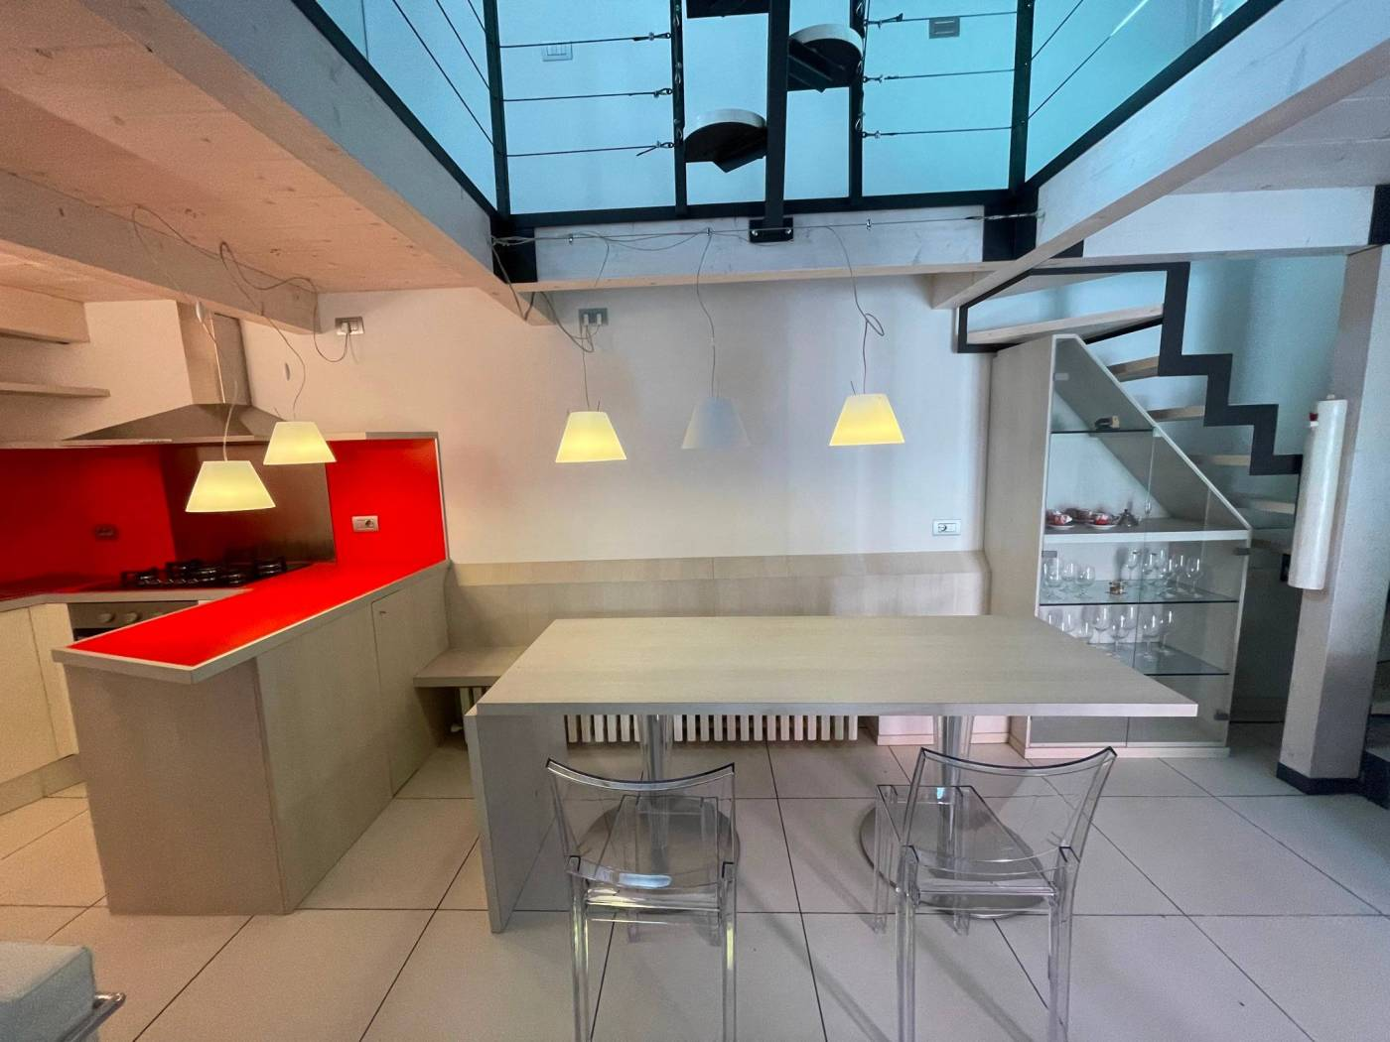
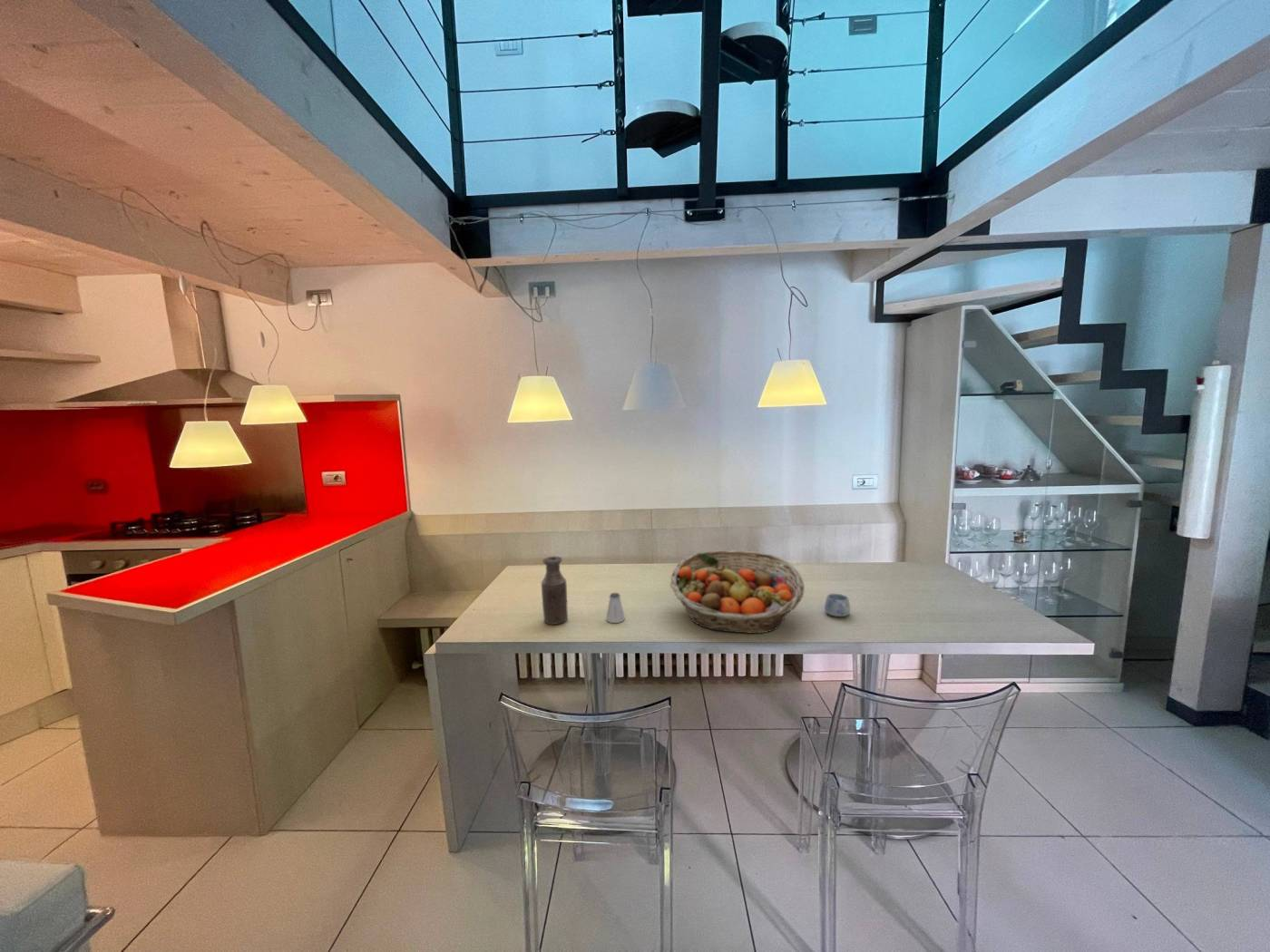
+ mug (838, 607)
+ bottle (553, 589)
+ fruit basket (735, 589)
+ saltshaker (615, 607)
